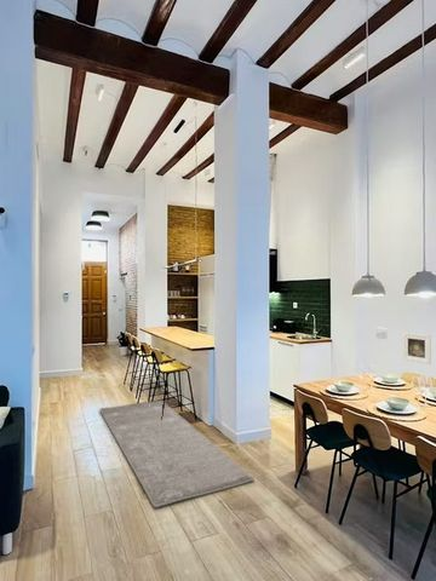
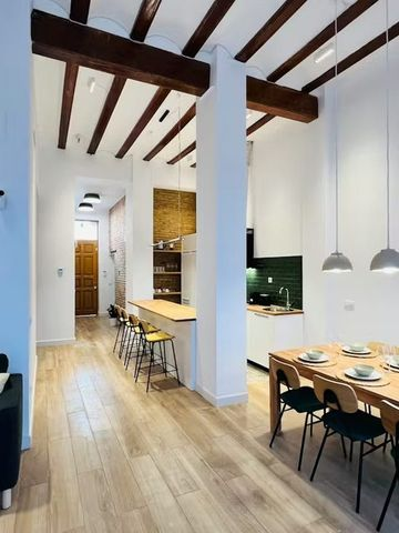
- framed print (415, 347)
- rug (159, 436)
